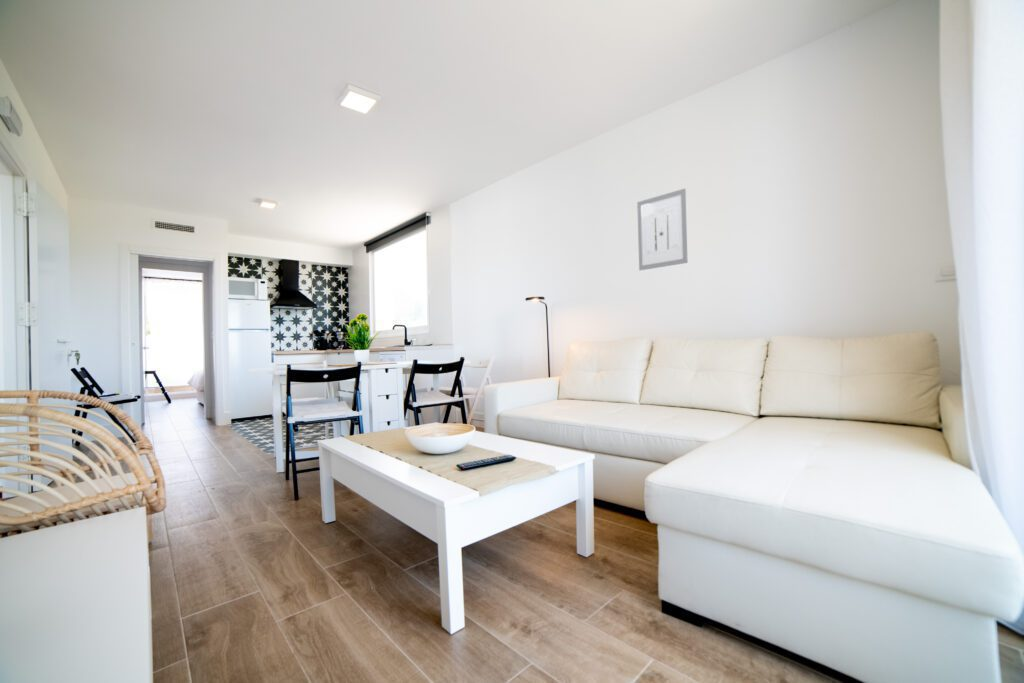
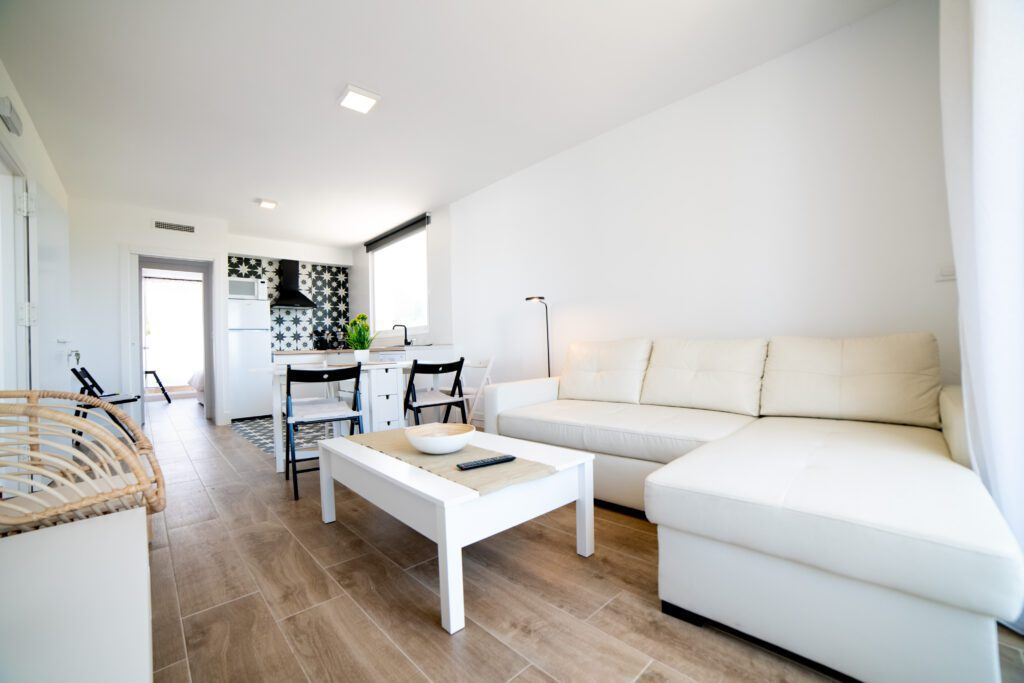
- wall art (661, 231)
